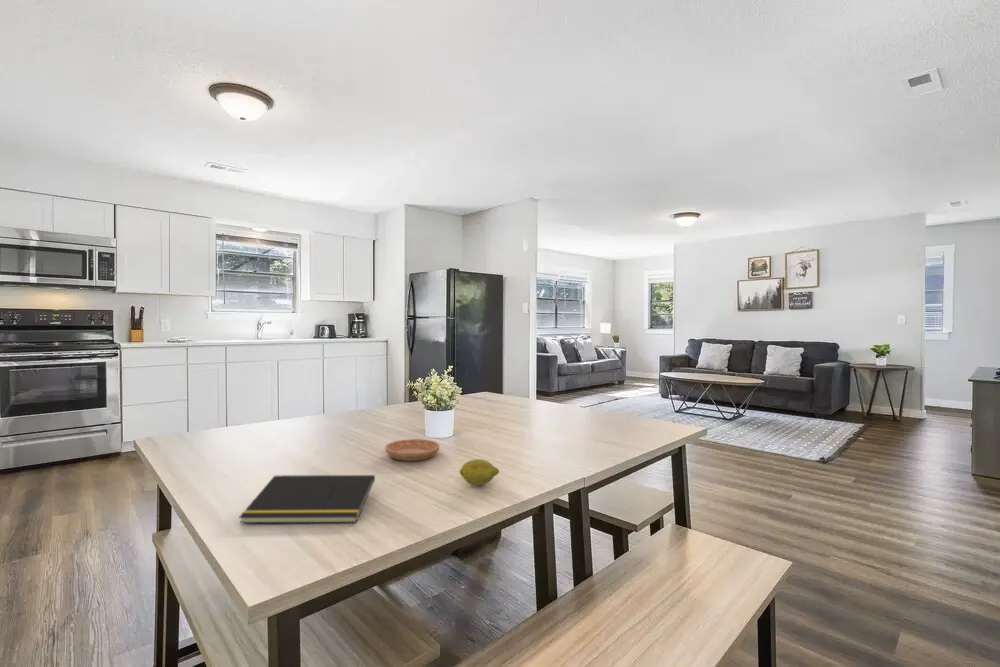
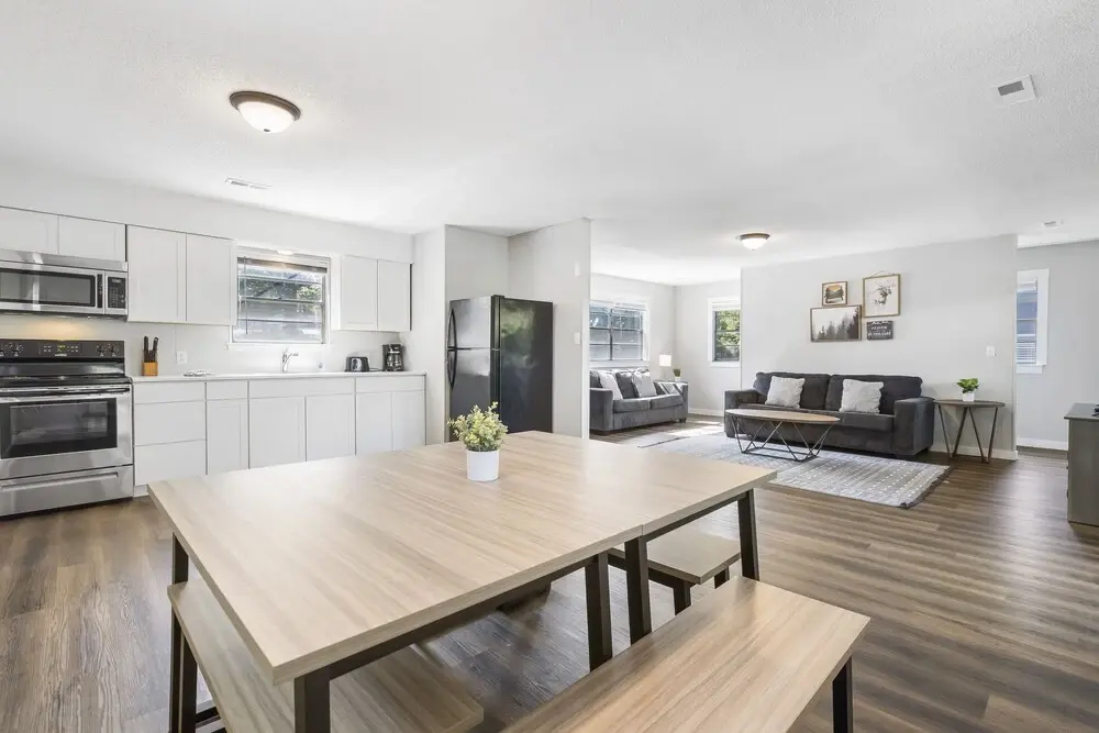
- saucer (412, 450)
- fruit (479, 471)
- notepad (312, 497)
